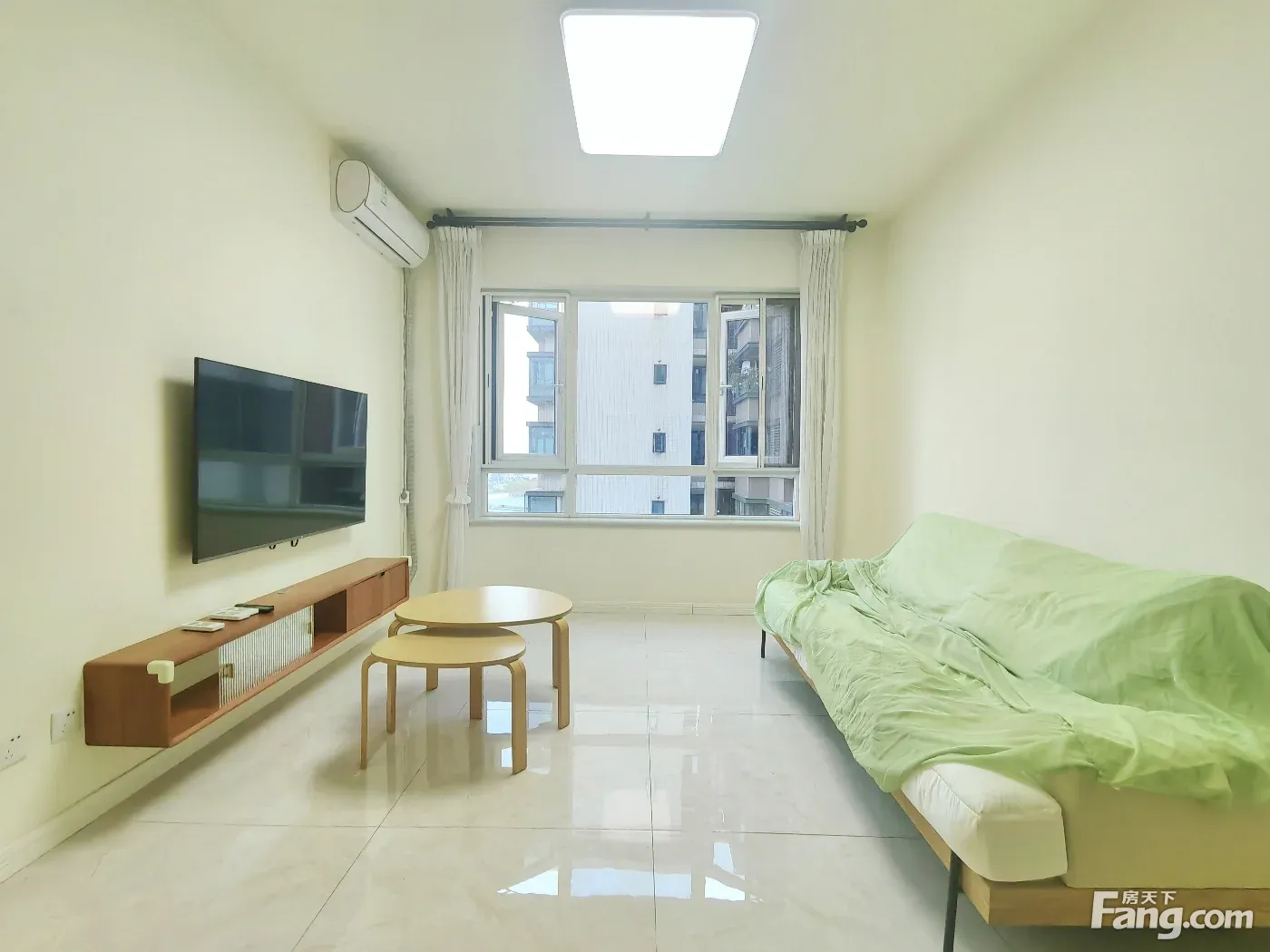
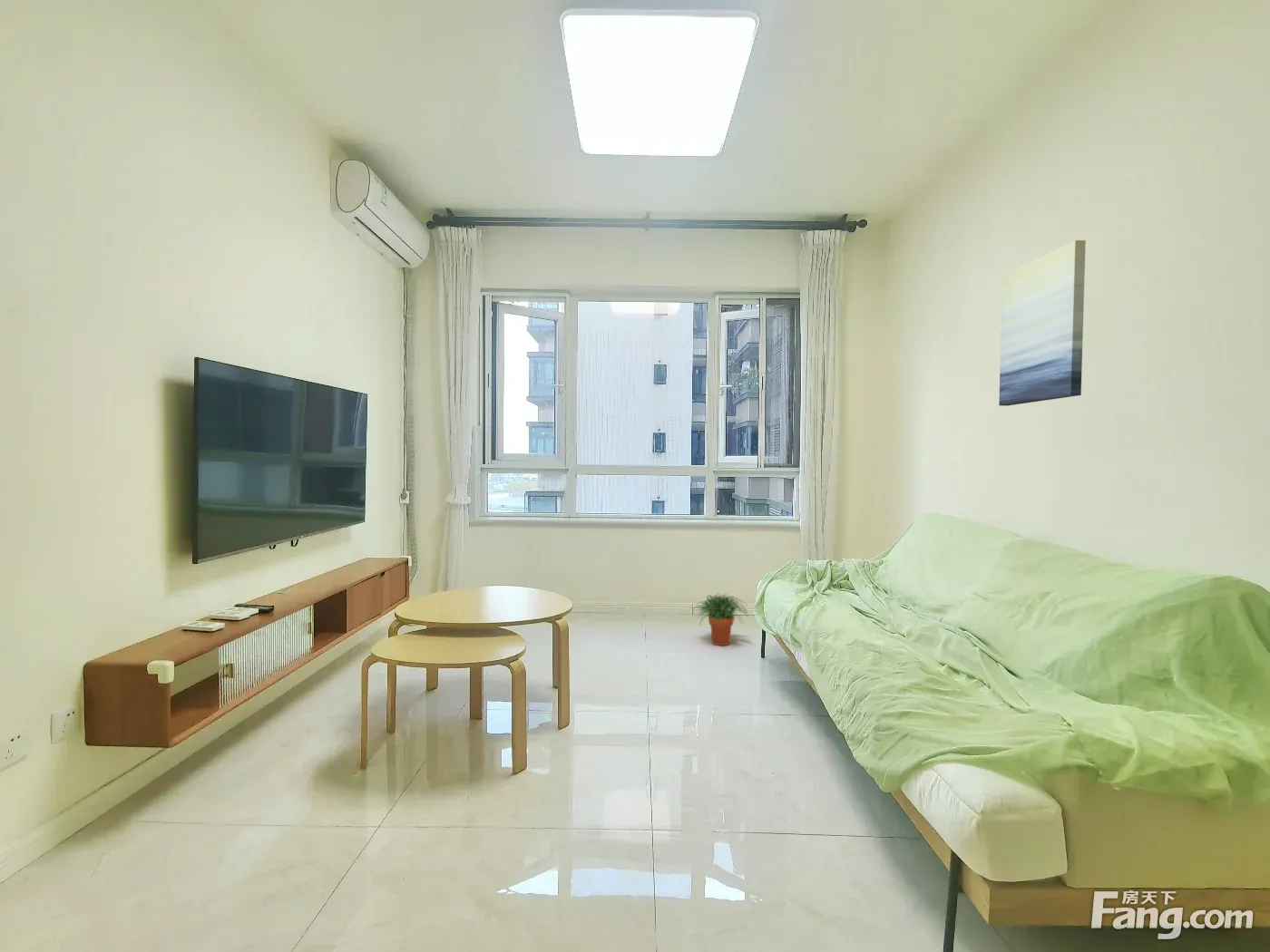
+ potted plant (719, 618)
+ wall art (1038, 330)
